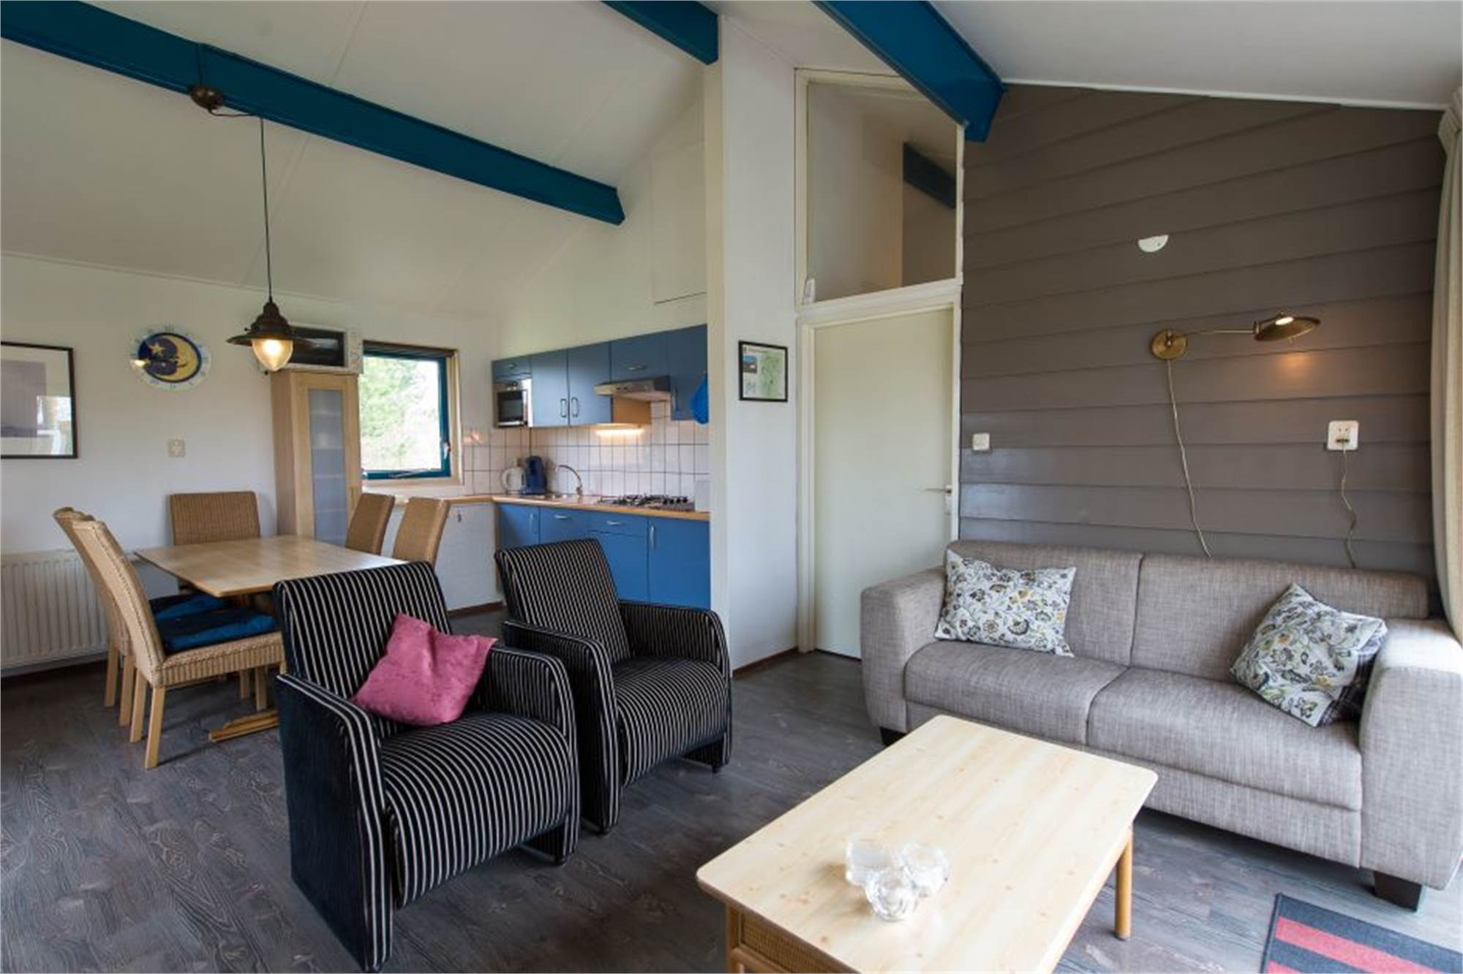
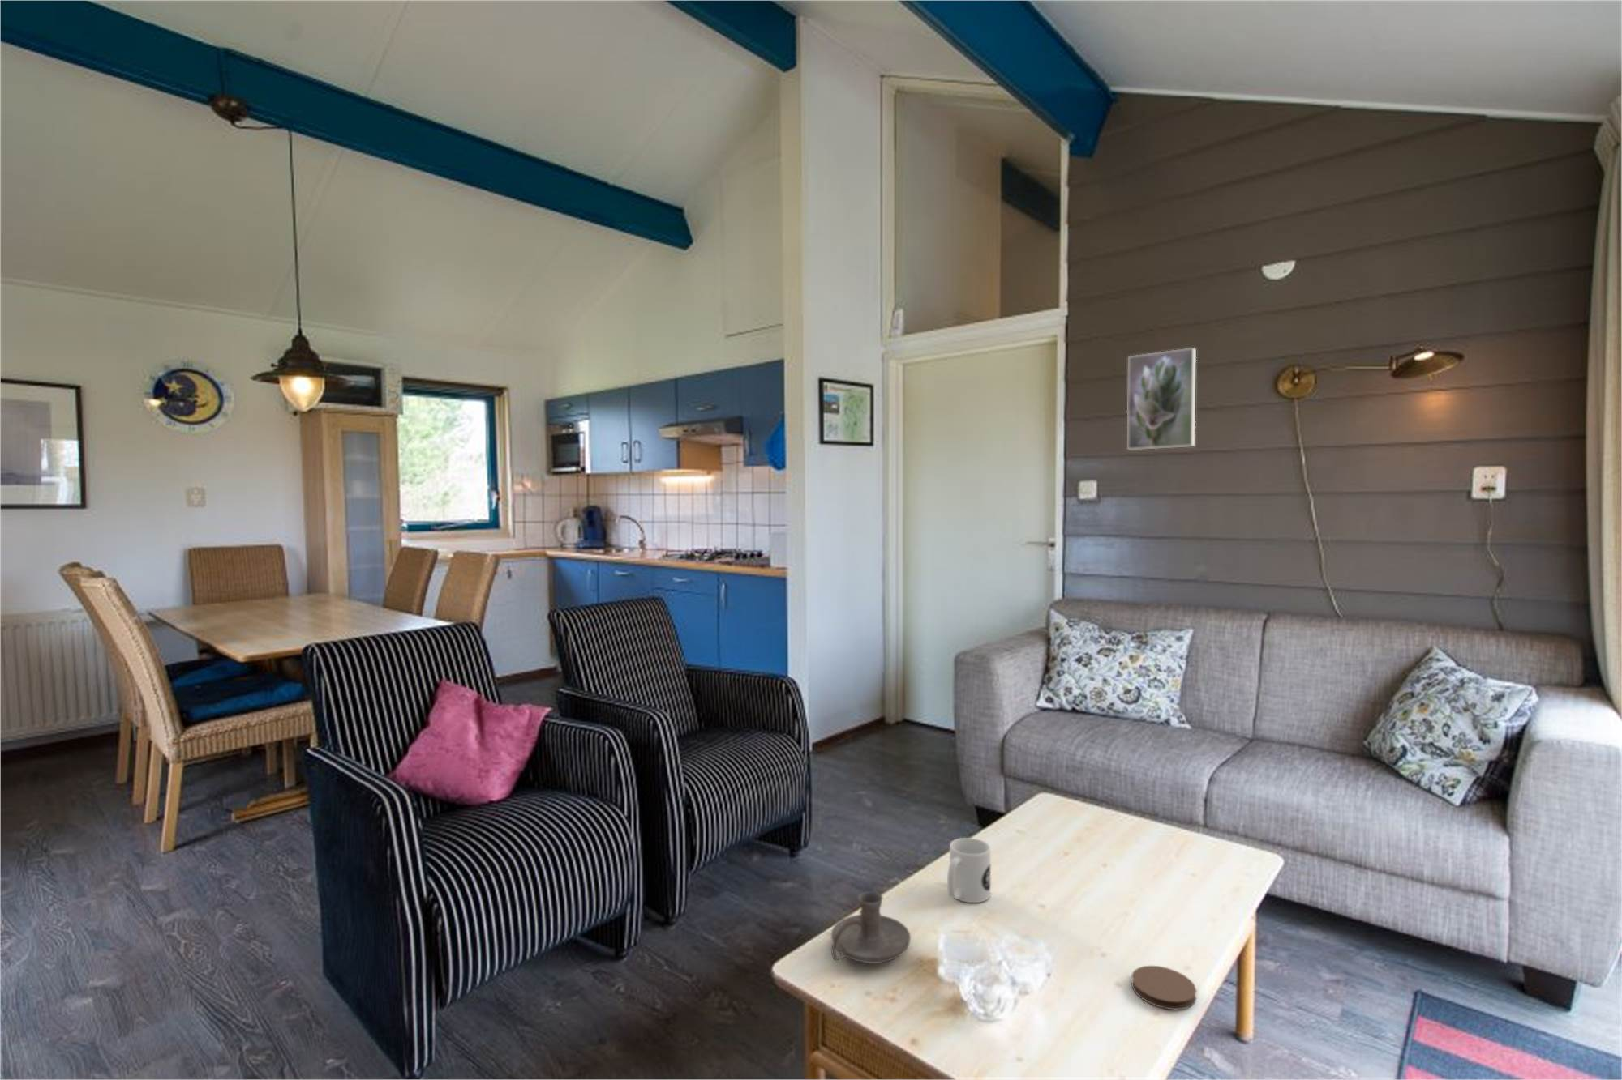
+ candle holder (865, 926)
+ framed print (1160, 400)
+ mug (965, 871)
+ coaster (1163, 987)
